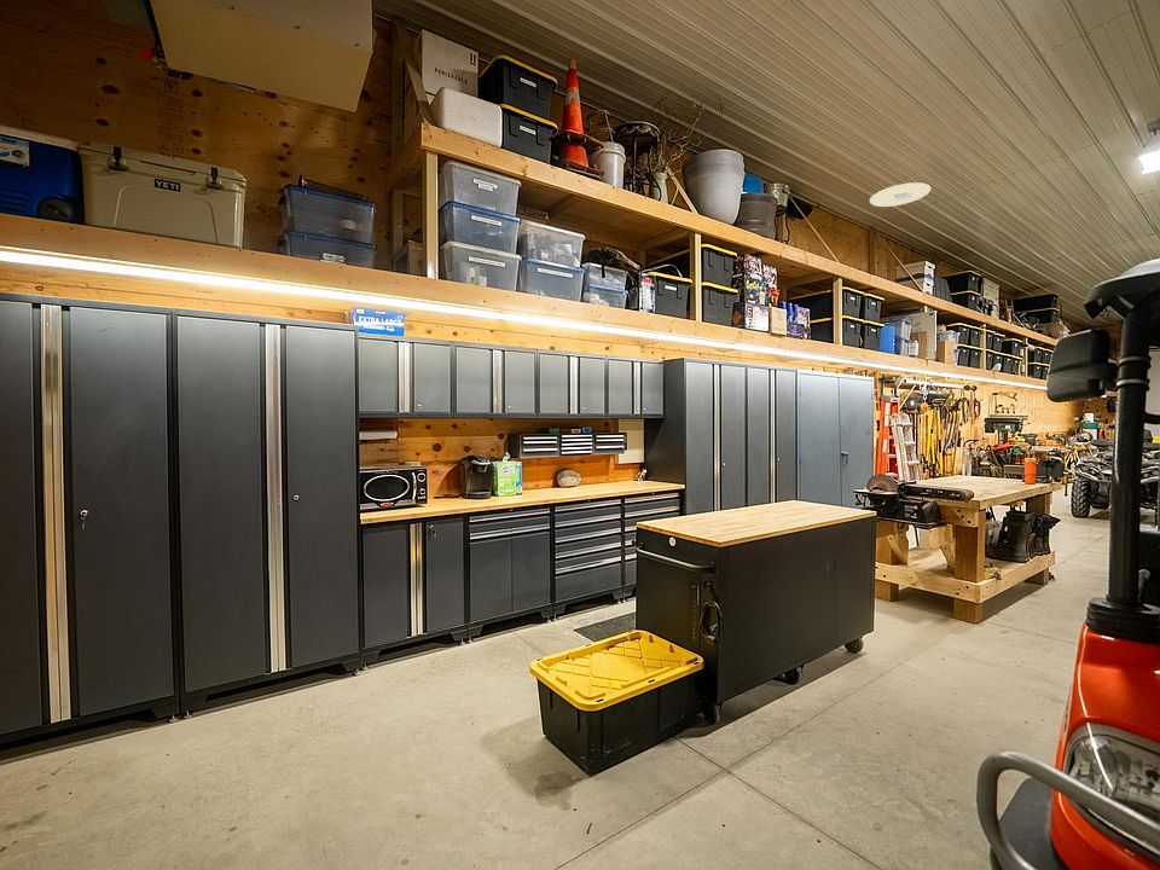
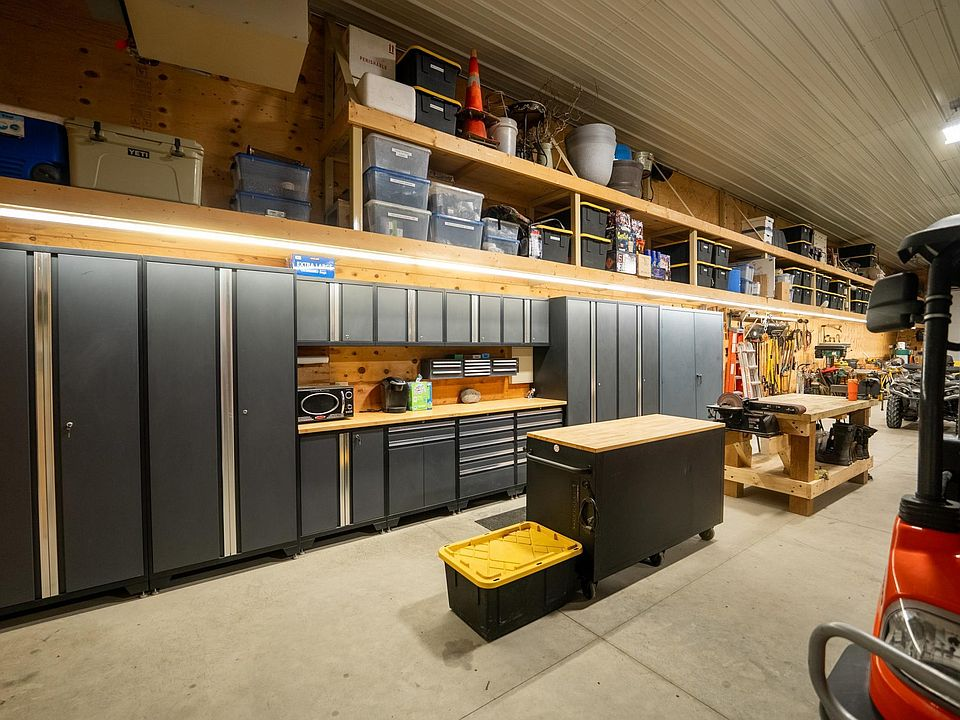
- ceiling light (899, 192)
